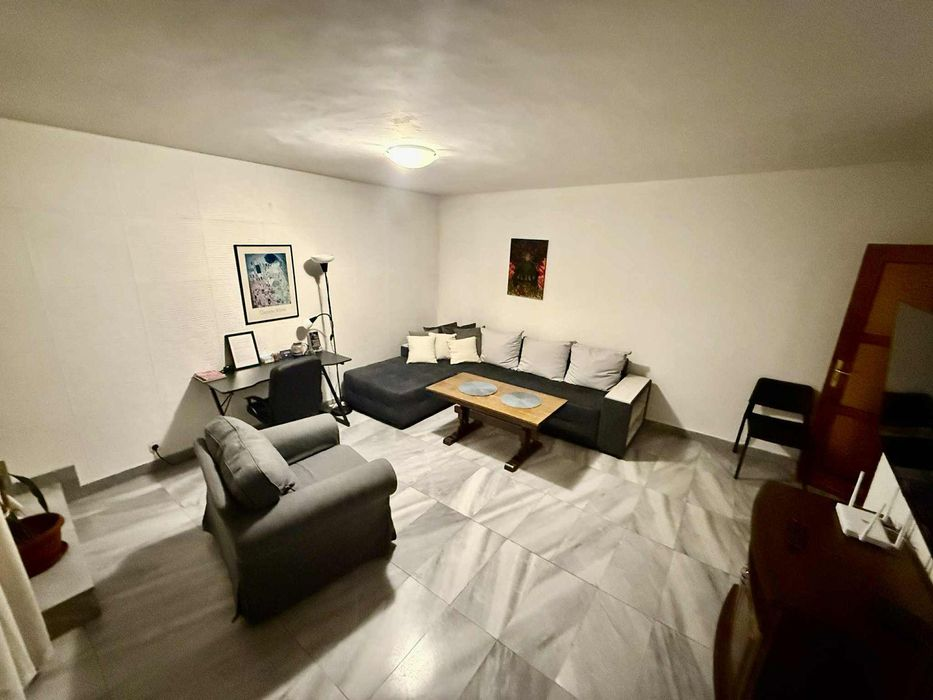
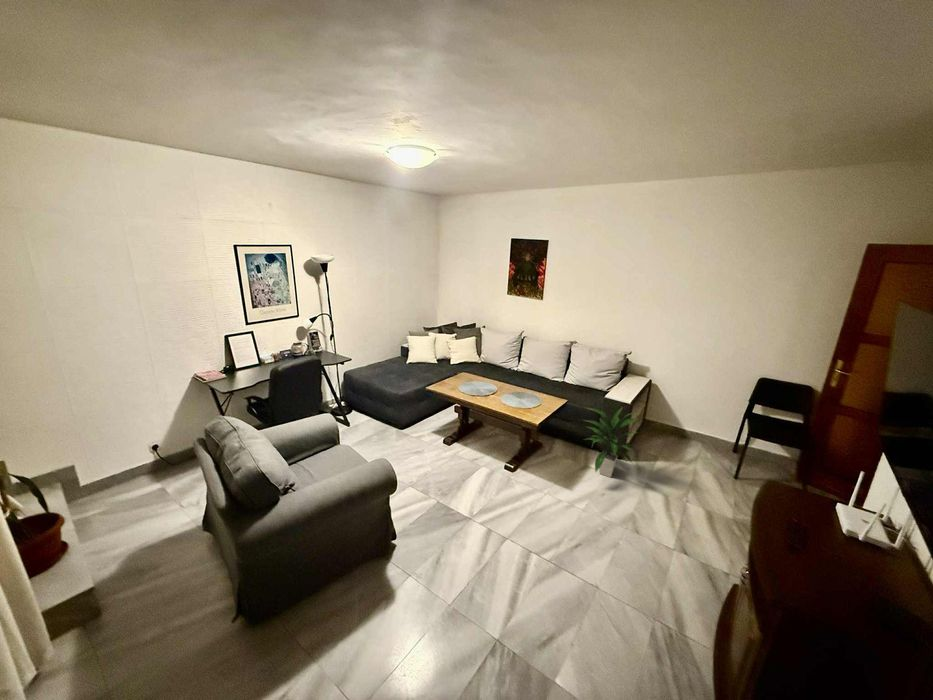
+ indoor plant (608, 440)
